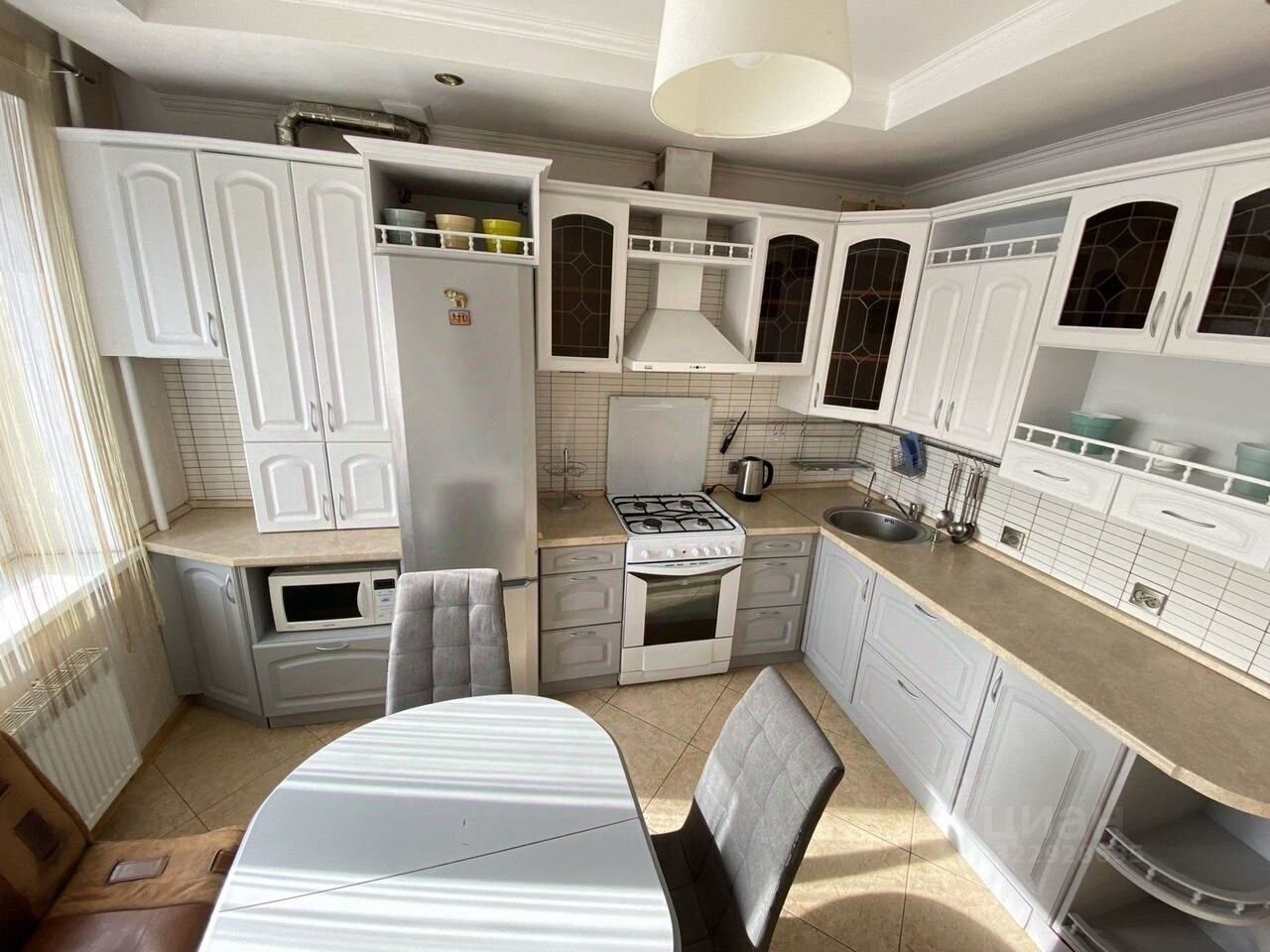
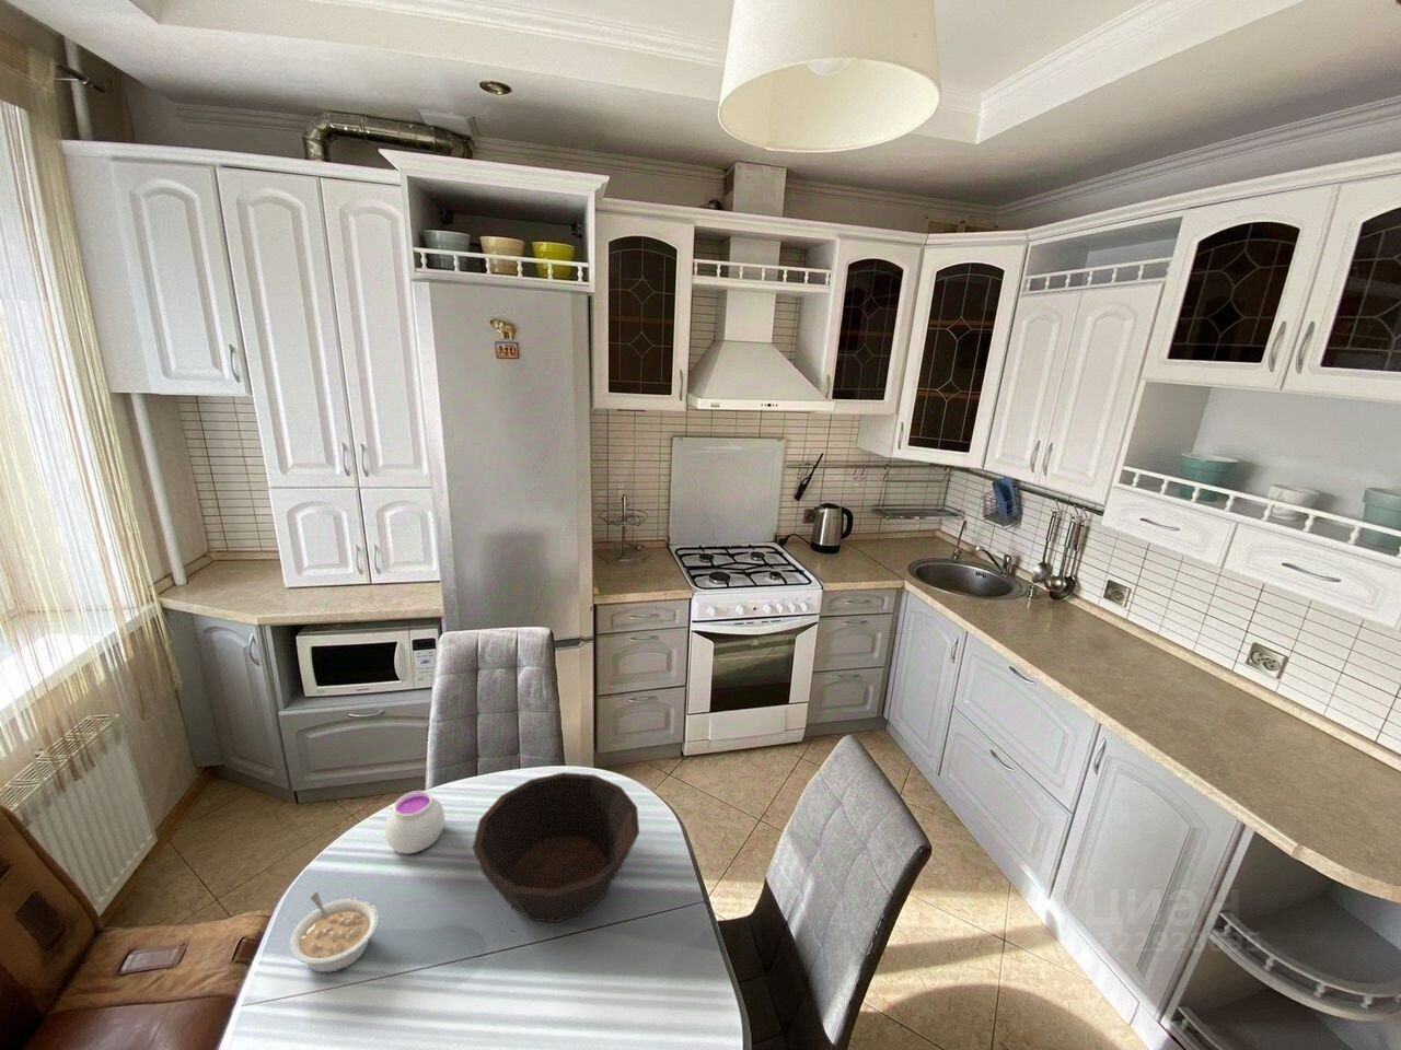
+ bowl (559, 850)
+ jar (415, 819)
+ legume (333, 936)
